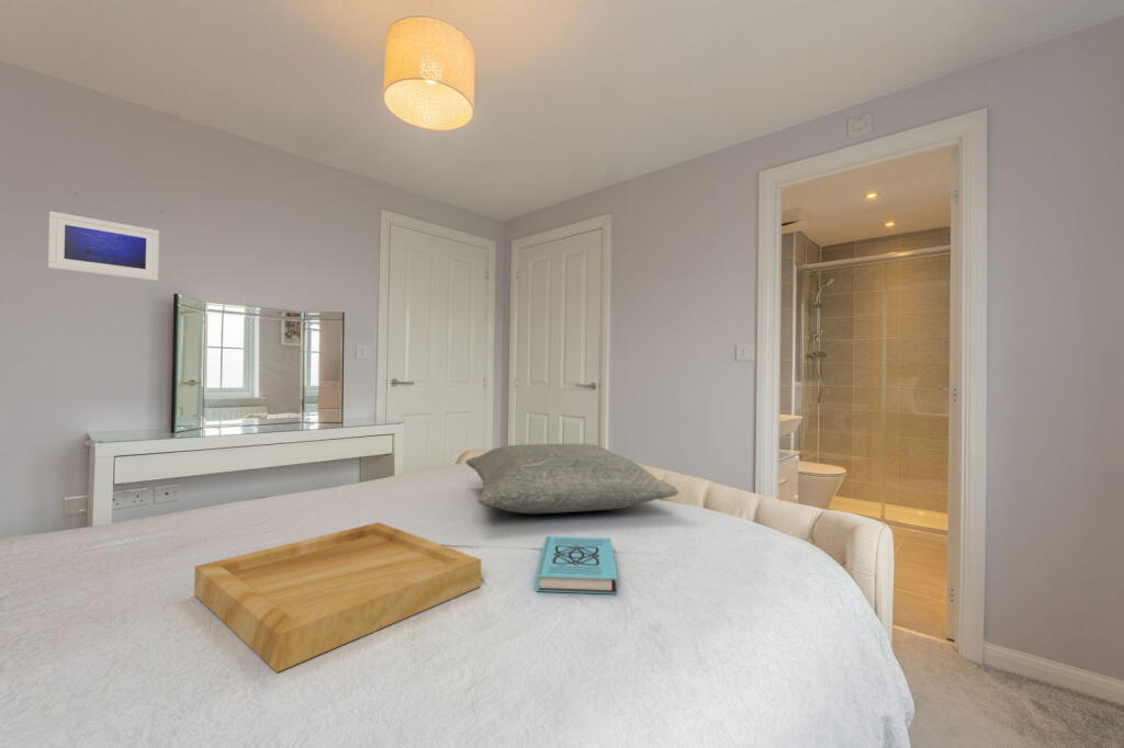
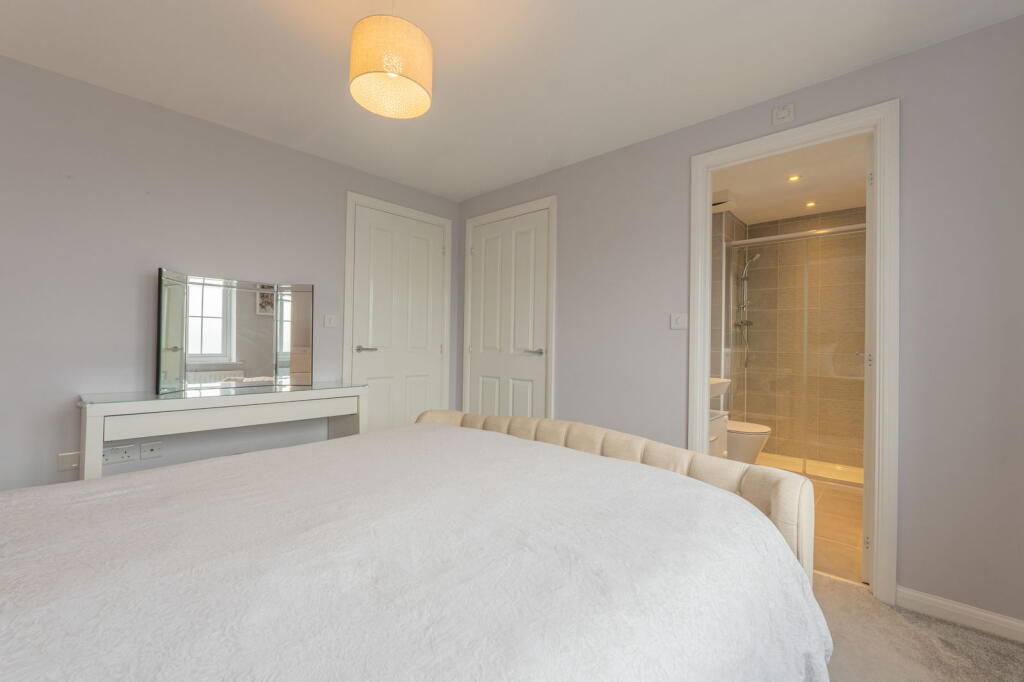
- tray (341, 576)
- book (576, 562)
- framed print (106, 248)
- pillow (559, 475)
